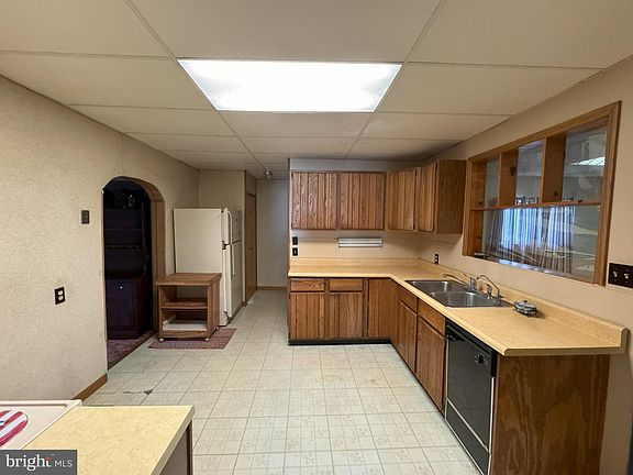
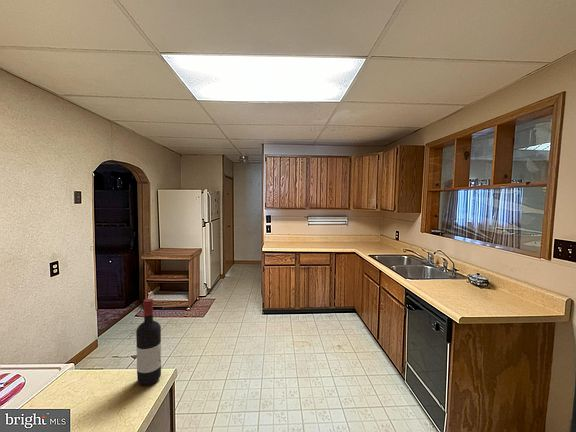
+ wine bottle (148, 340)
